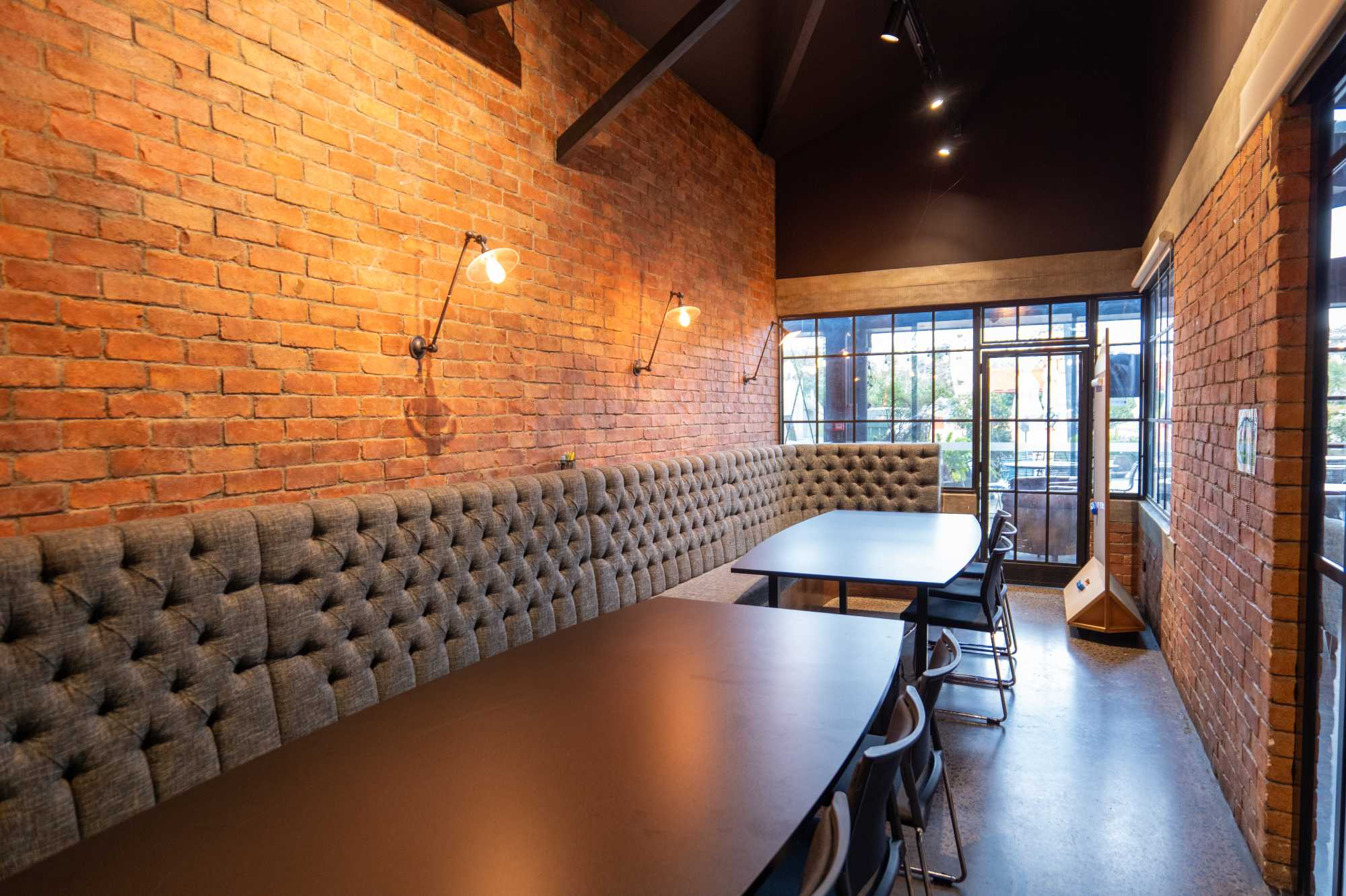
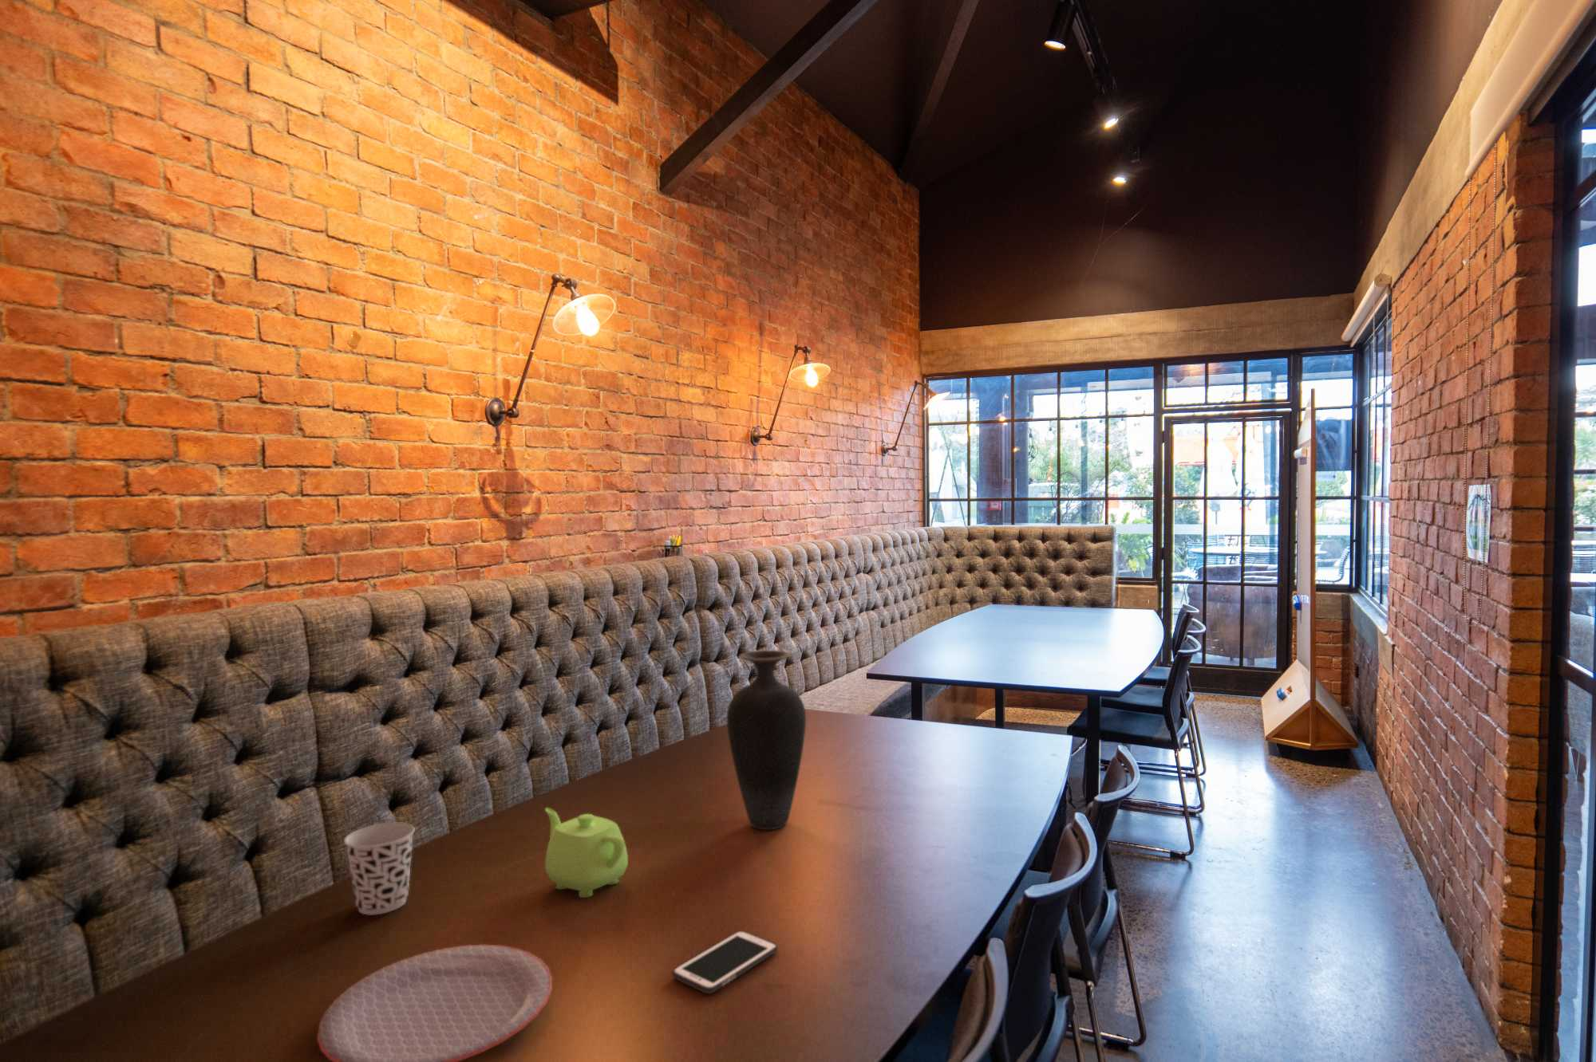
+ teapot (583, 849)
+ cell phone (726, 960)
+ cup (381, 869)
+ plate (440, 1007)
+ vase (767, 740)
